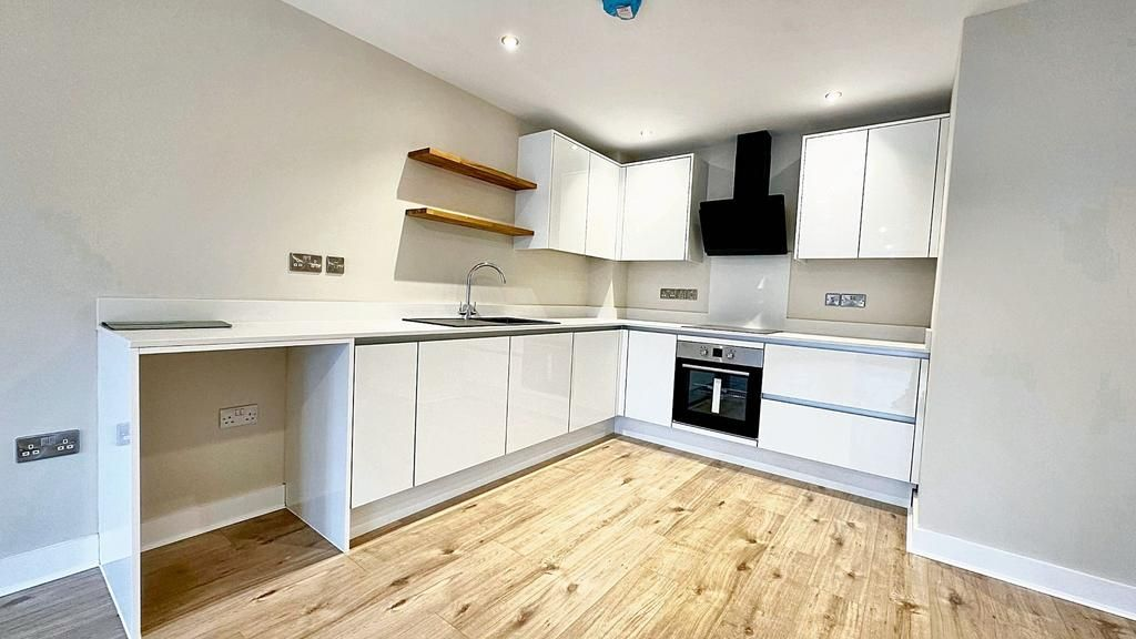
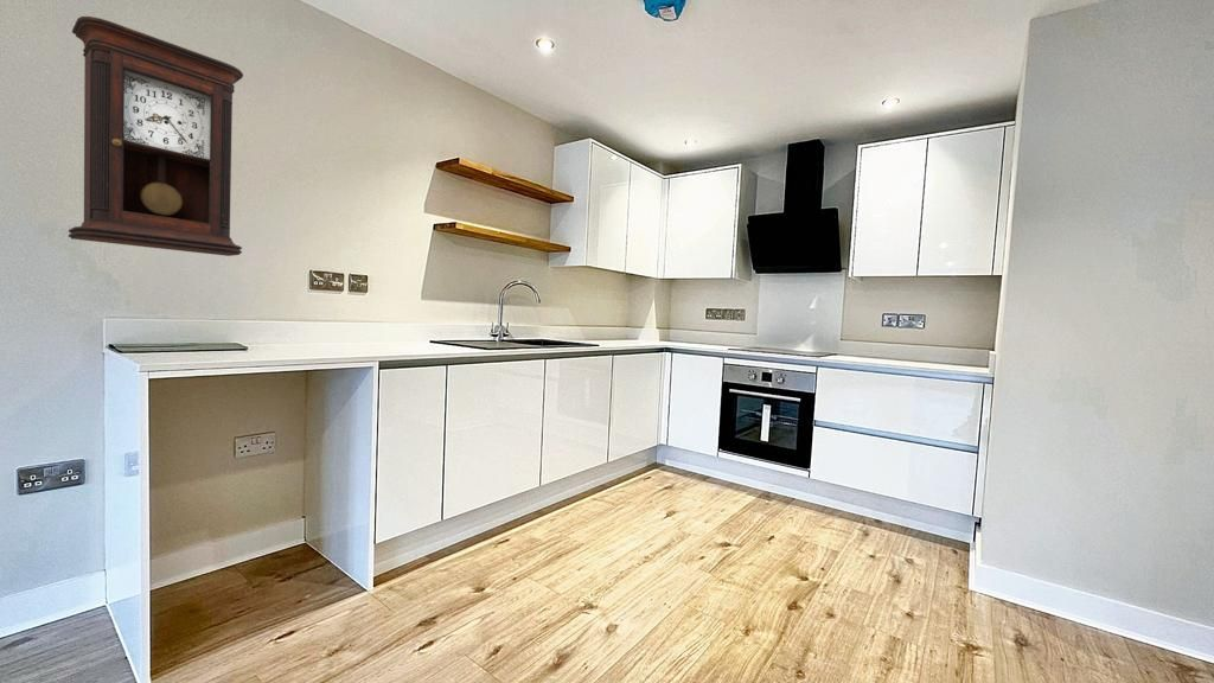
+ pendulum clock (165, 149)
